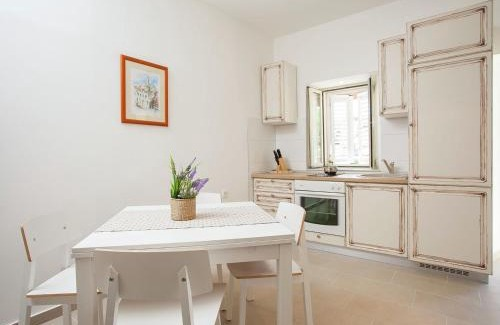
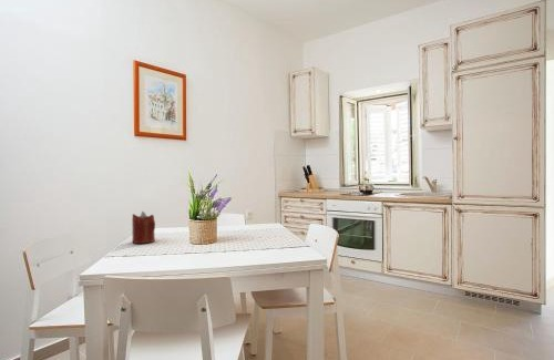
+ candle (143, 226)
